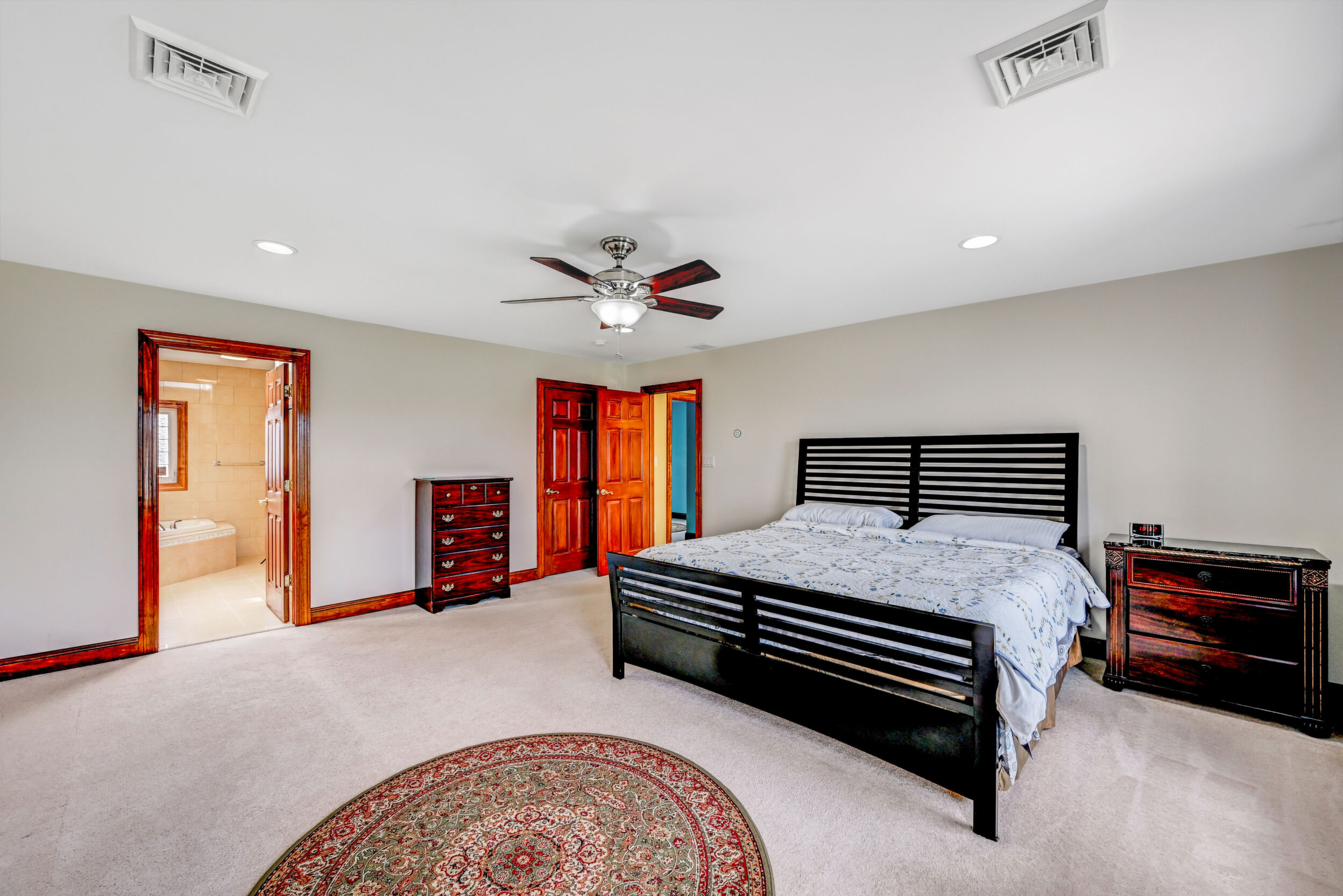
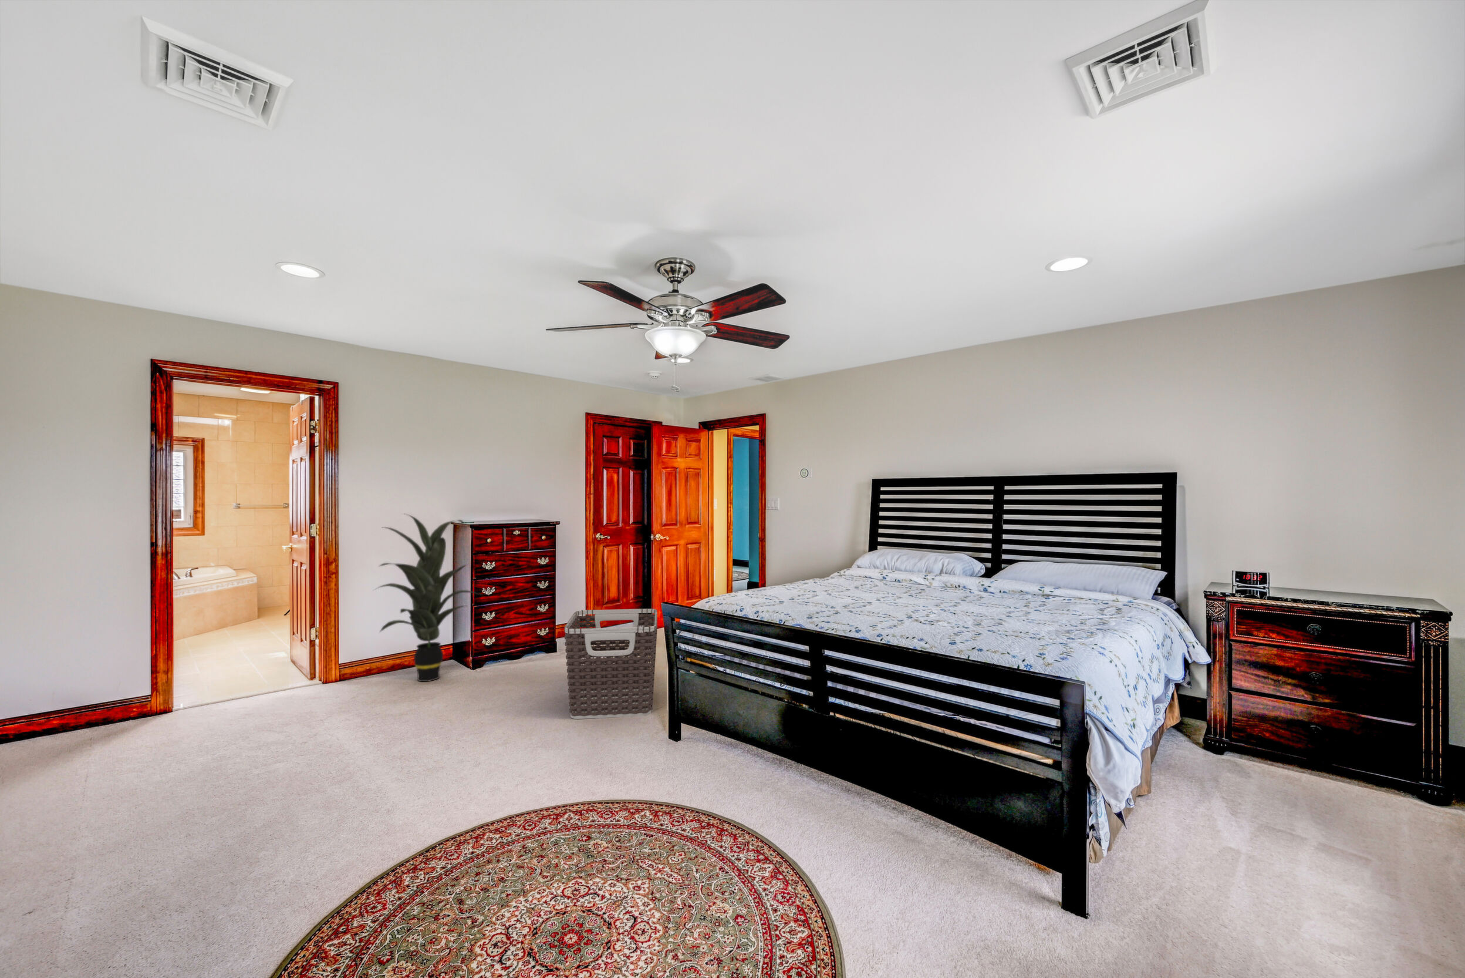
+ clothes hamper (613, 660)
+ indoor plant (421, 596)
